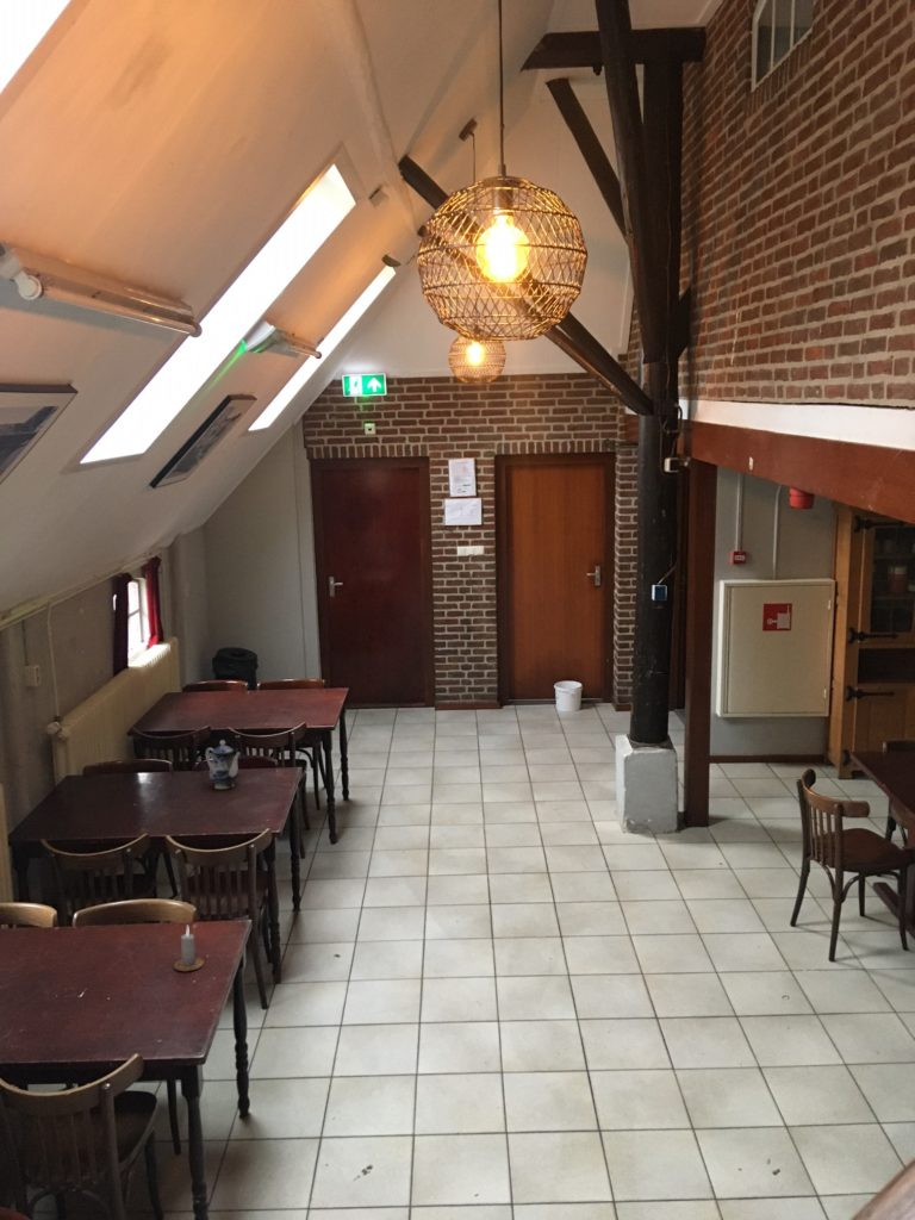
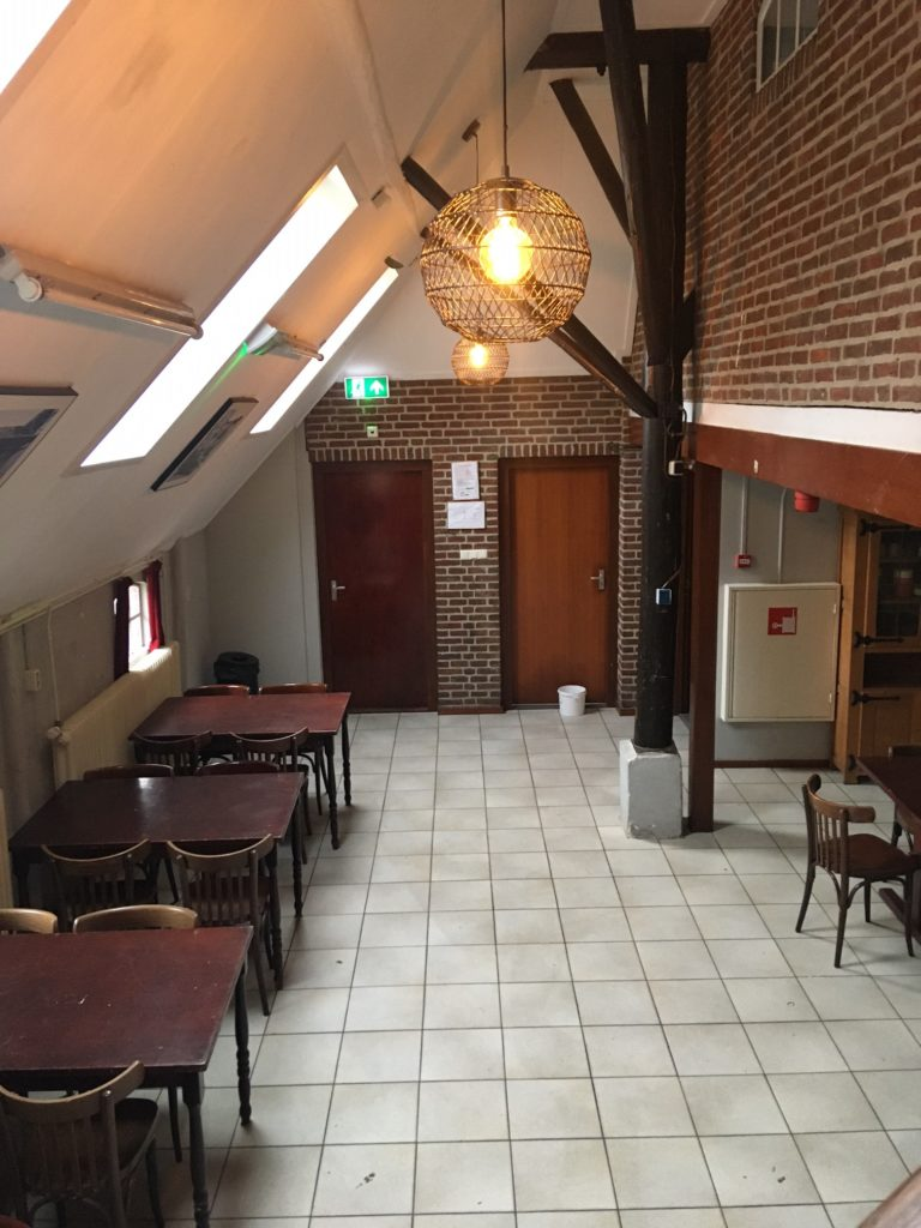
- candle (187, 944)
- teapot (223, 762)
